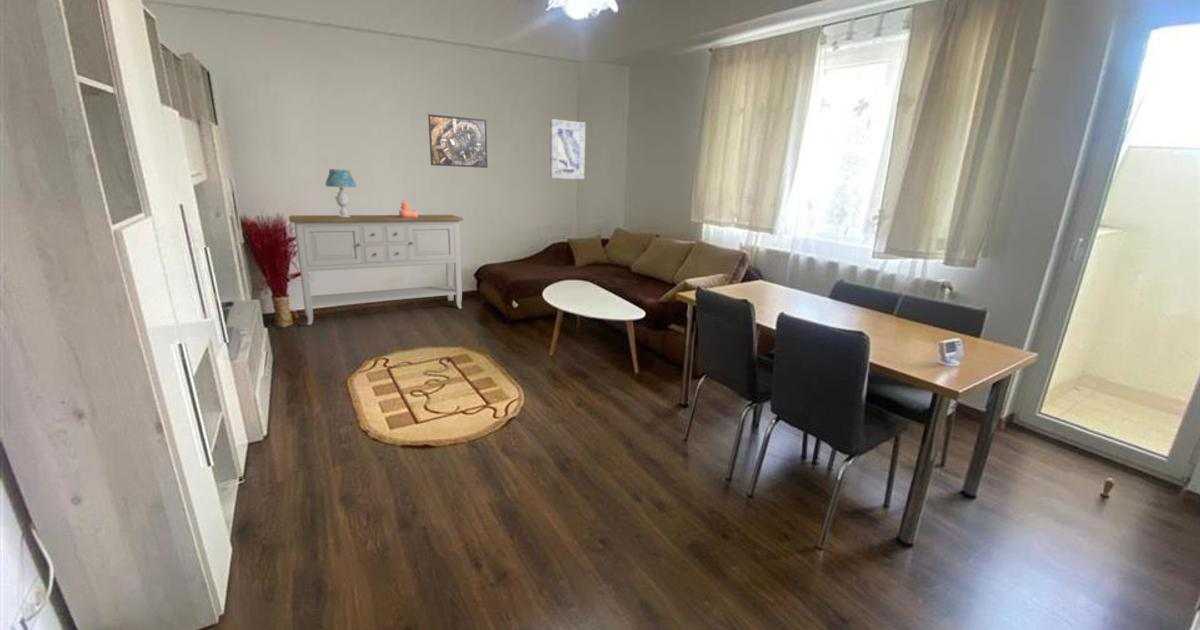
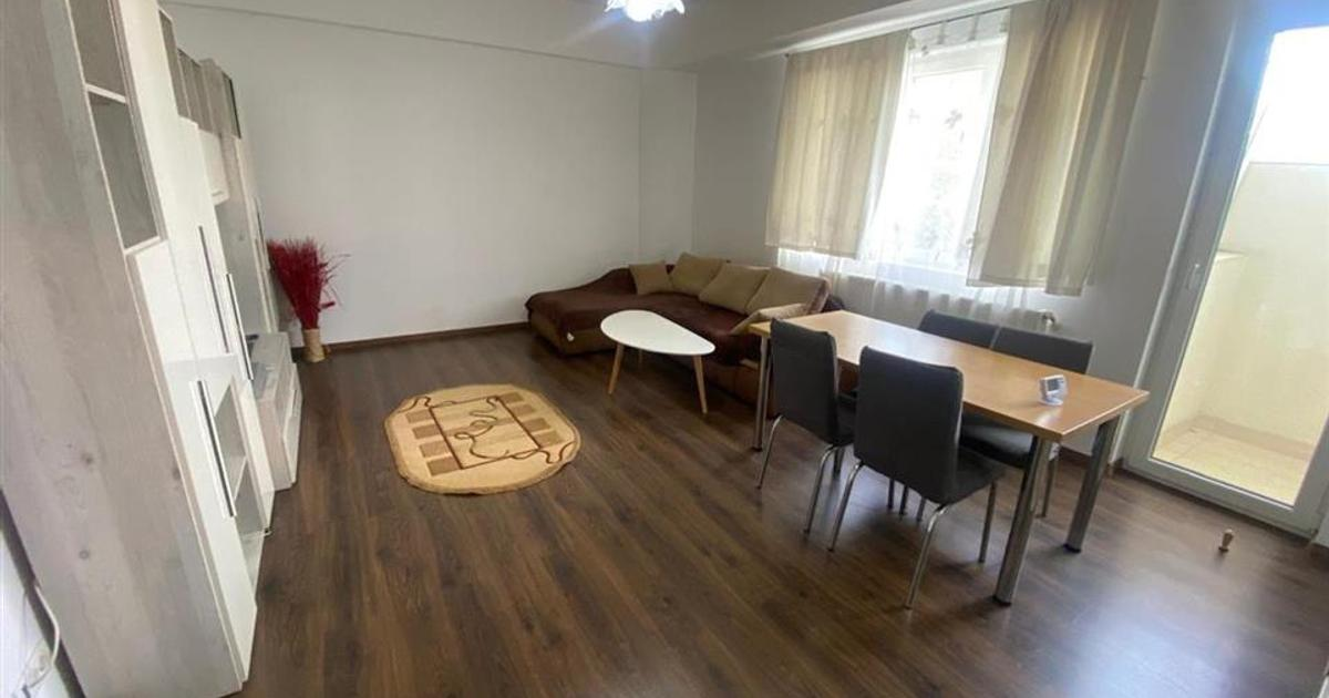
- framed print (459, 142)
- decorative vase (406, 208)
- table lamp (341, 193)
- wall art (567, 150)
- sideboard (384, 265)
